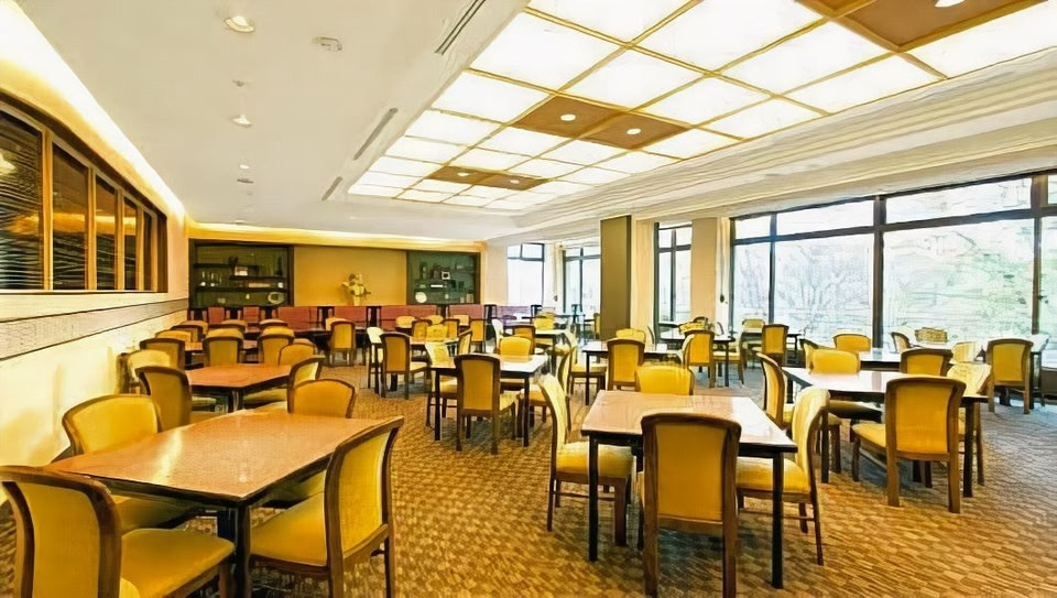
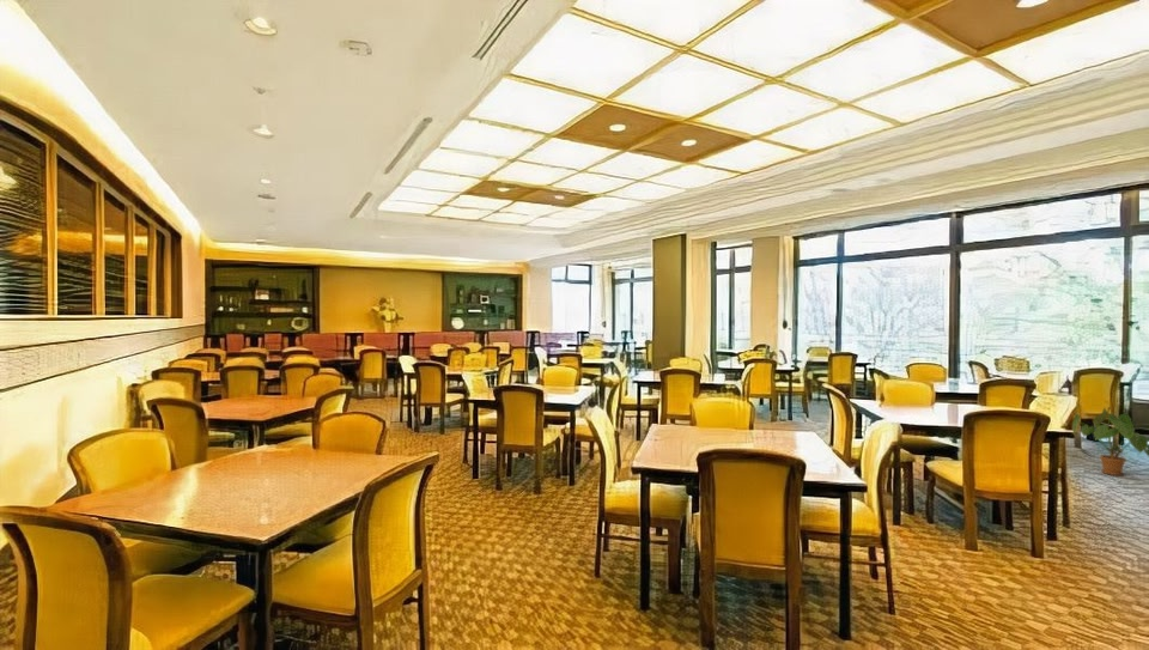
+ house plant (1106, 439)
